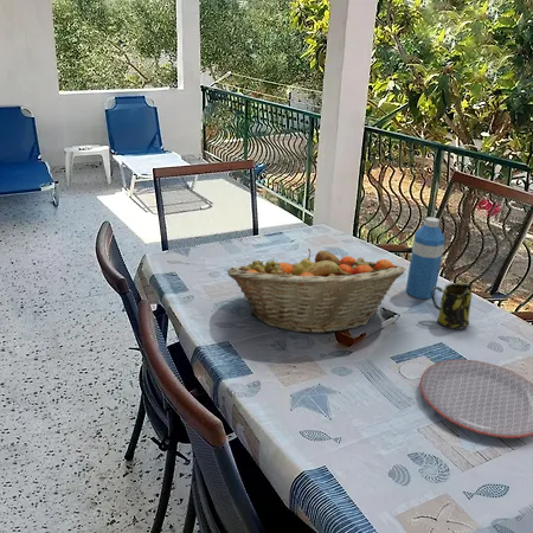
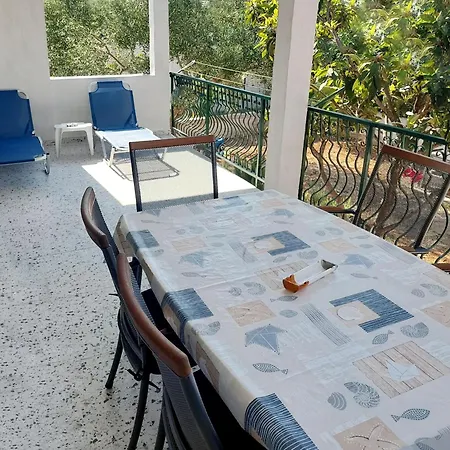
- mug (452, 304)
- fruit basket (314, 282)
- water bottle (425, 256)
- plate (482, 398)
